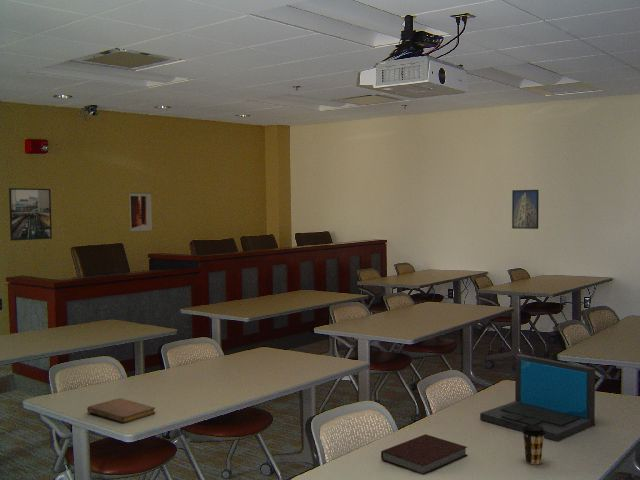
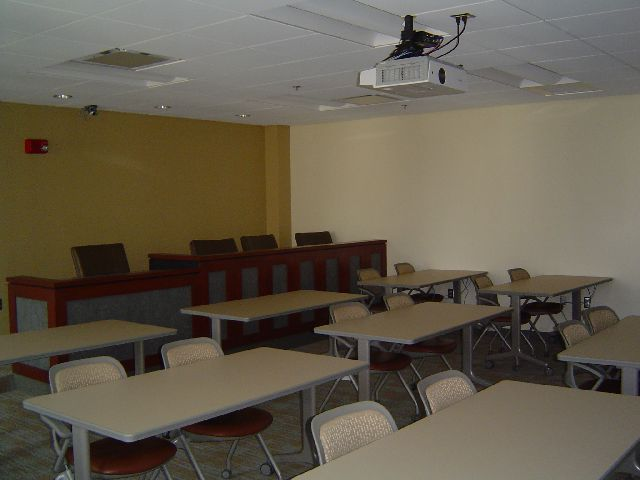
- notebook (121, 409)
- notebook (424, 453)
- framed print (30, 214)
- laptop (536, 394)
- wall art (140, 212)
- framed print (525, 209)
- coffee cup (533, 444)
